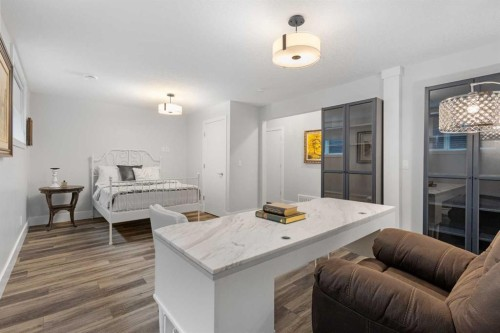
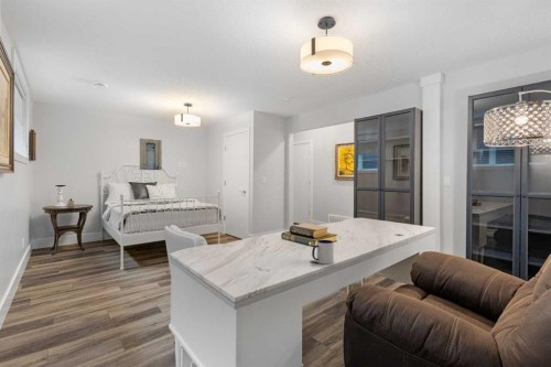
+ wall art (150, 154)
+ mug (322, 251)
